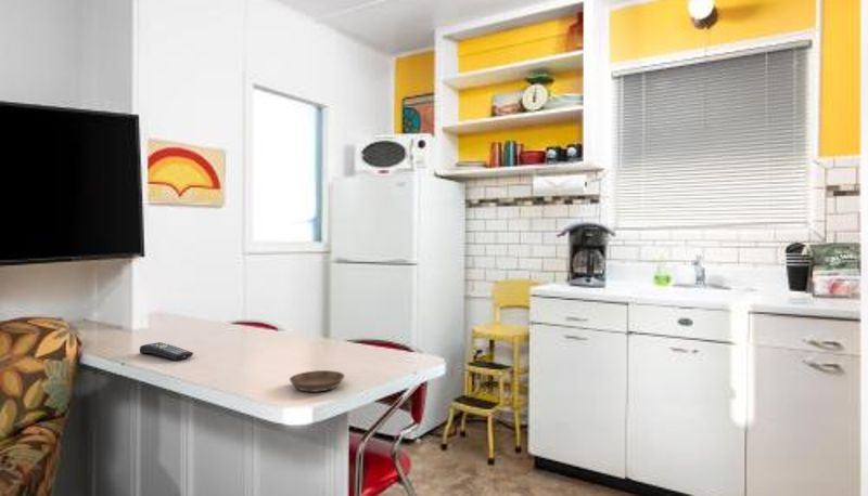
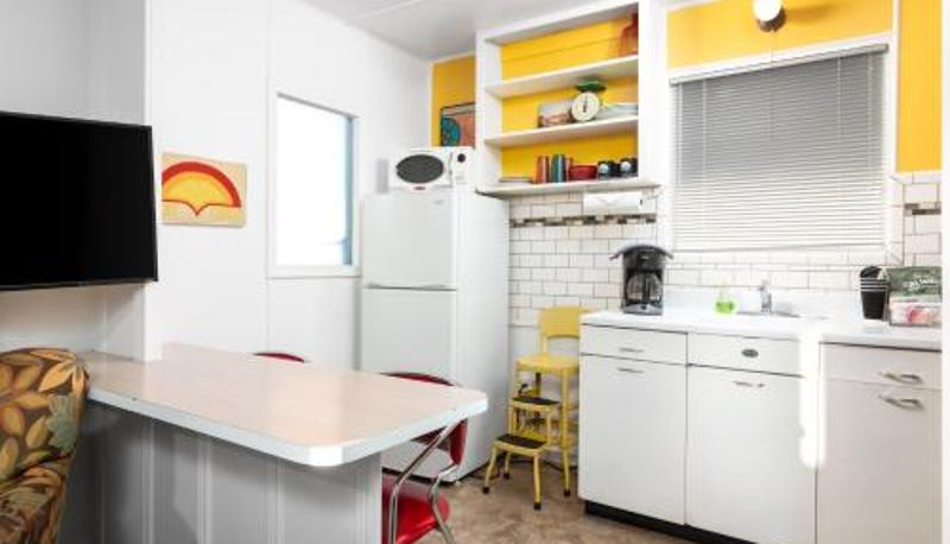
- remote control (165, 351)
- saucer (317, 381)
